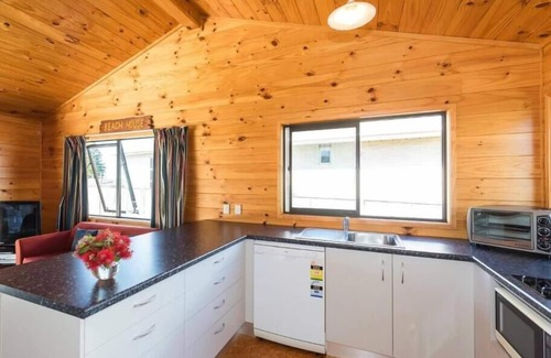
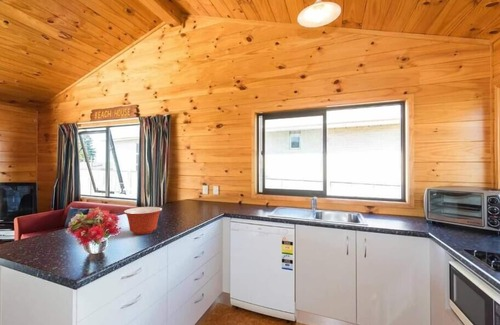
+ mixing bowl (143, 221)
